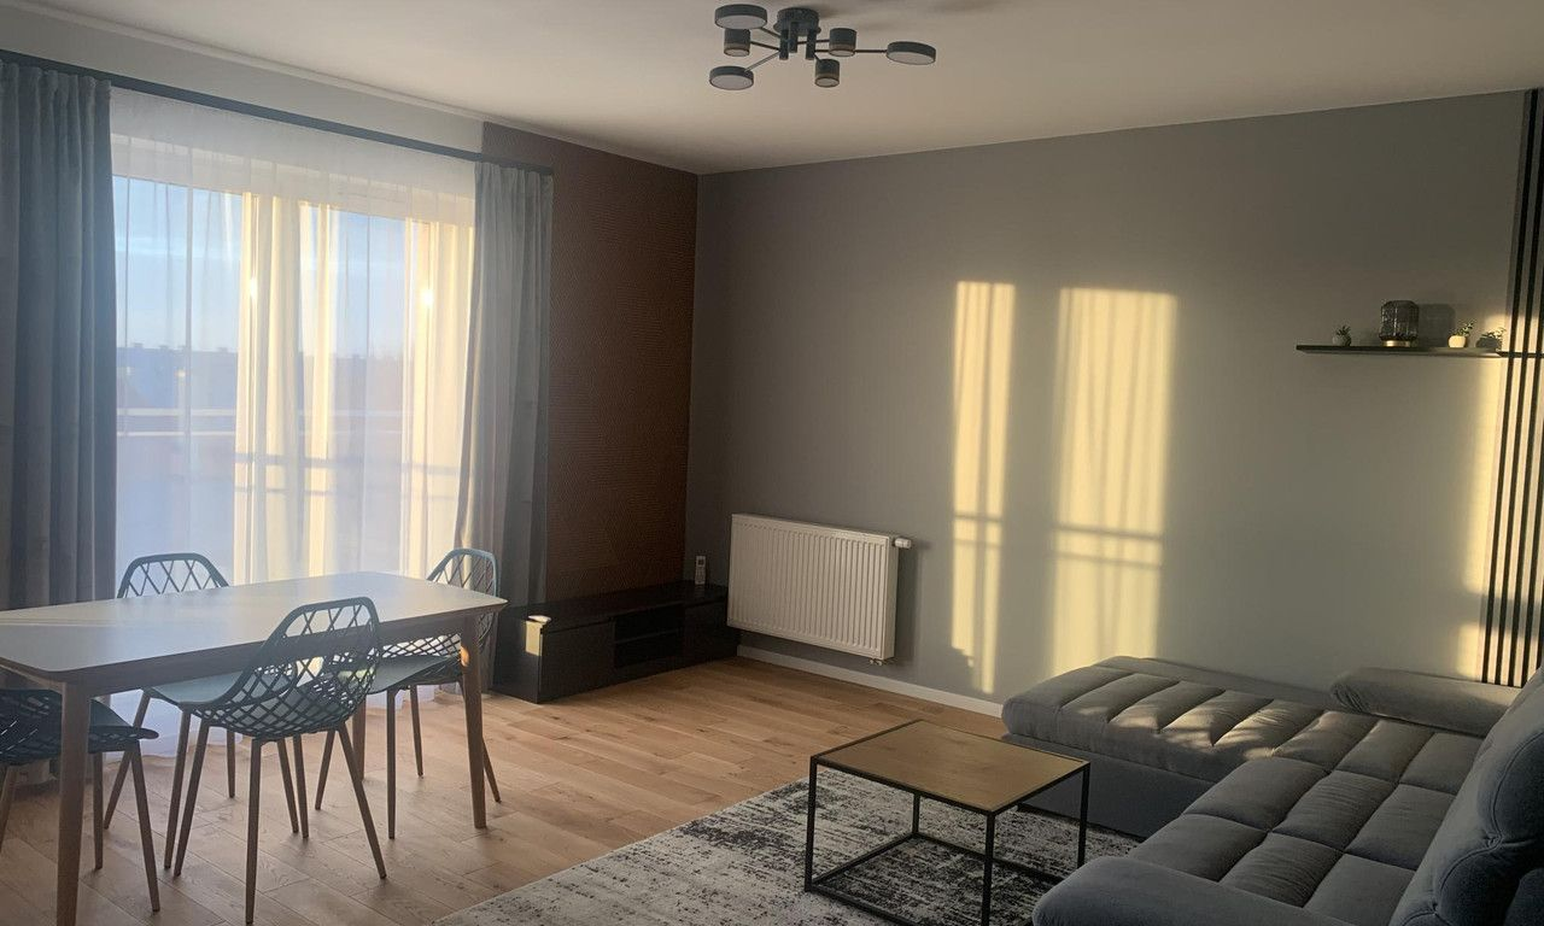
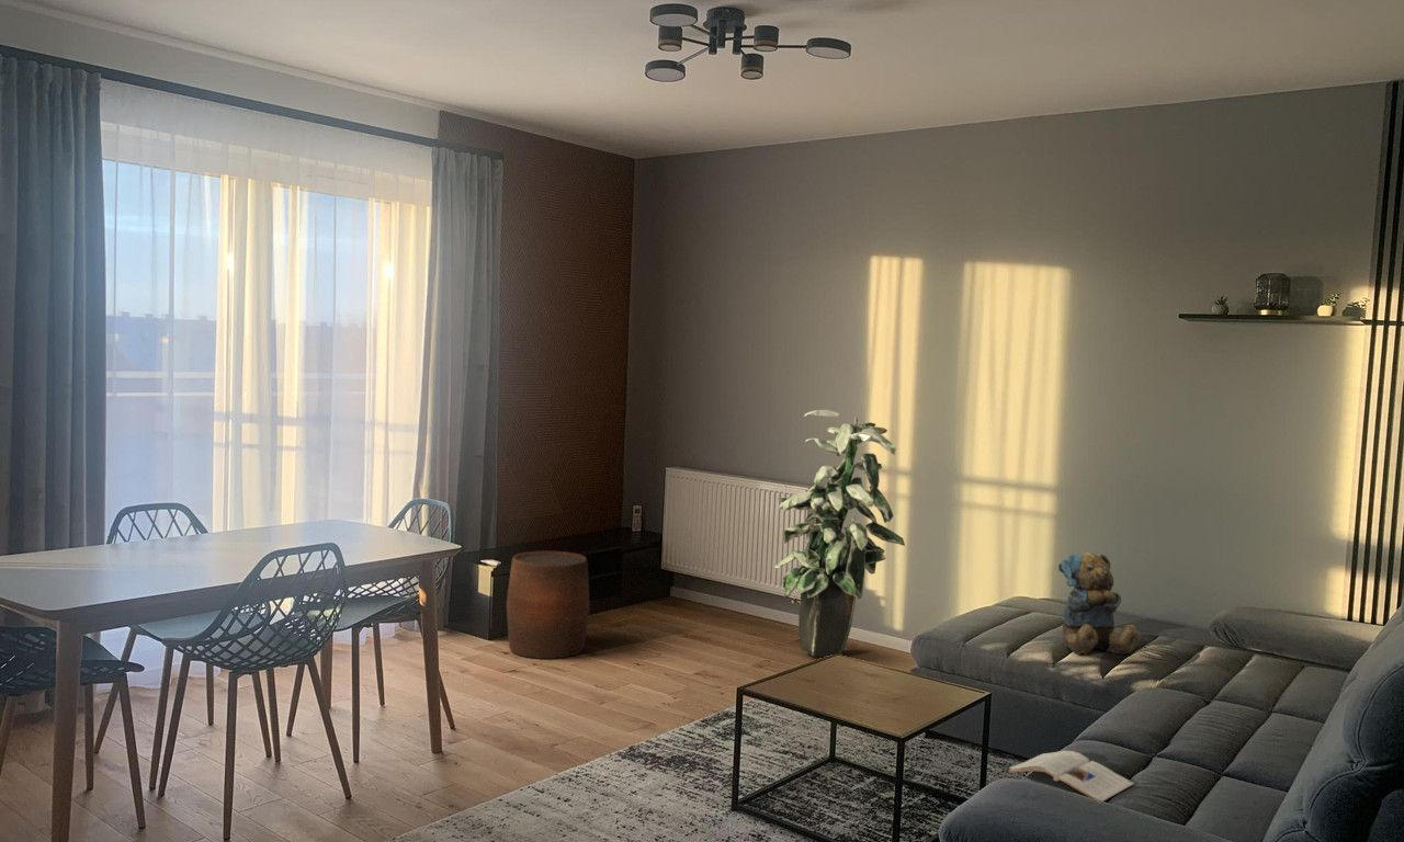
+ indoor plant (831, 532)
+ teddy bear (1097, 602)
+ magazine (1071, 771)
+ stool (547, 603)
